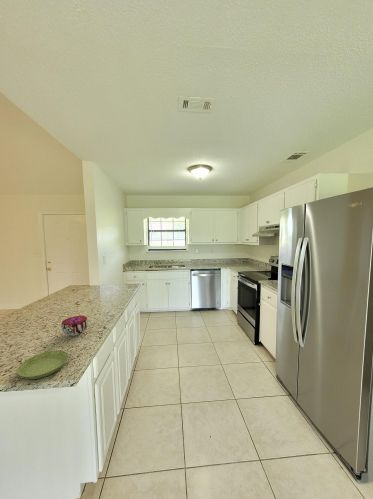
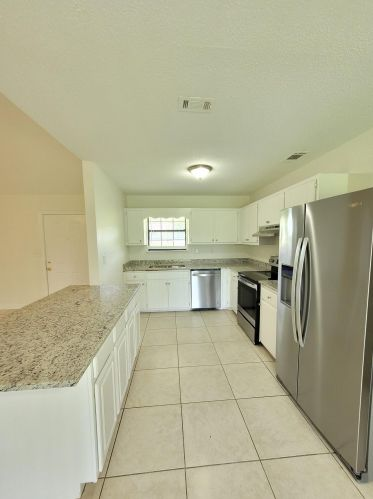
- saucer (44, 365)
- decorative bowl (75, 327)
